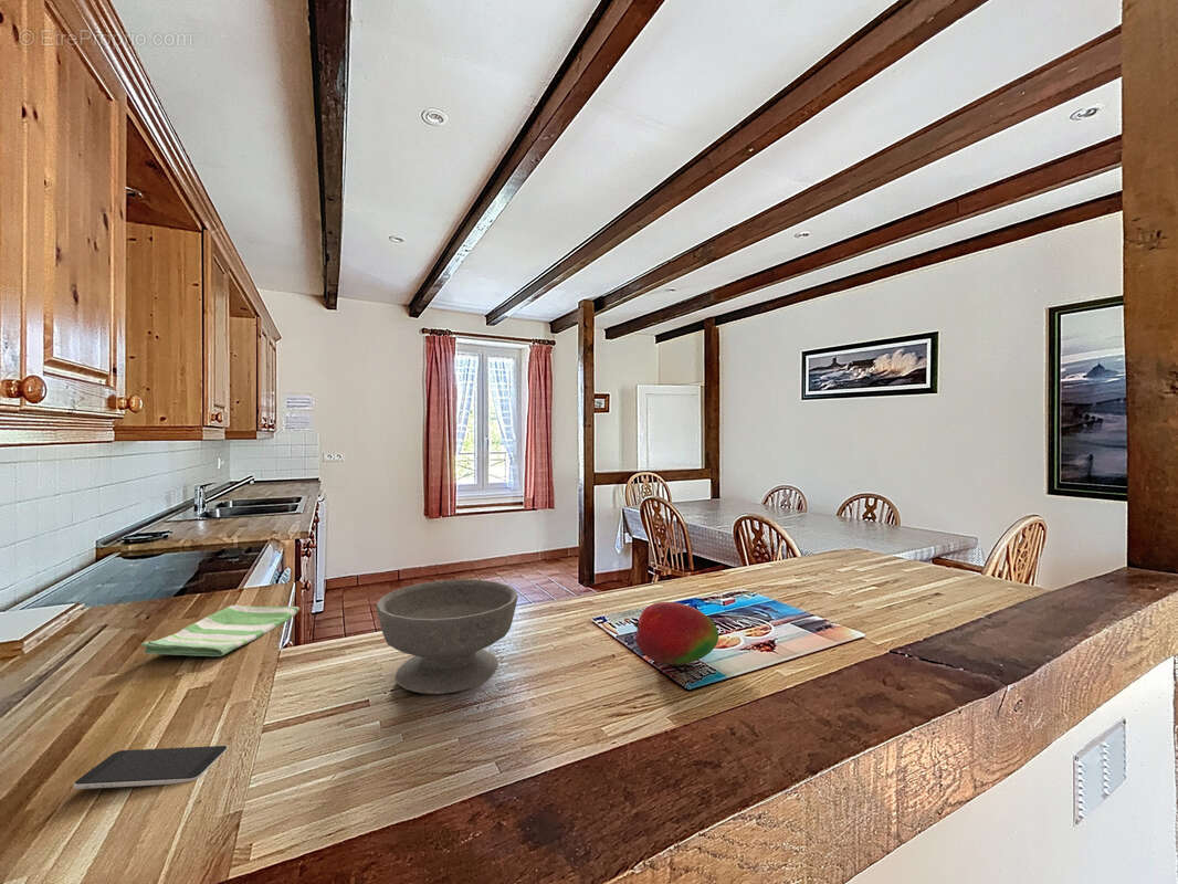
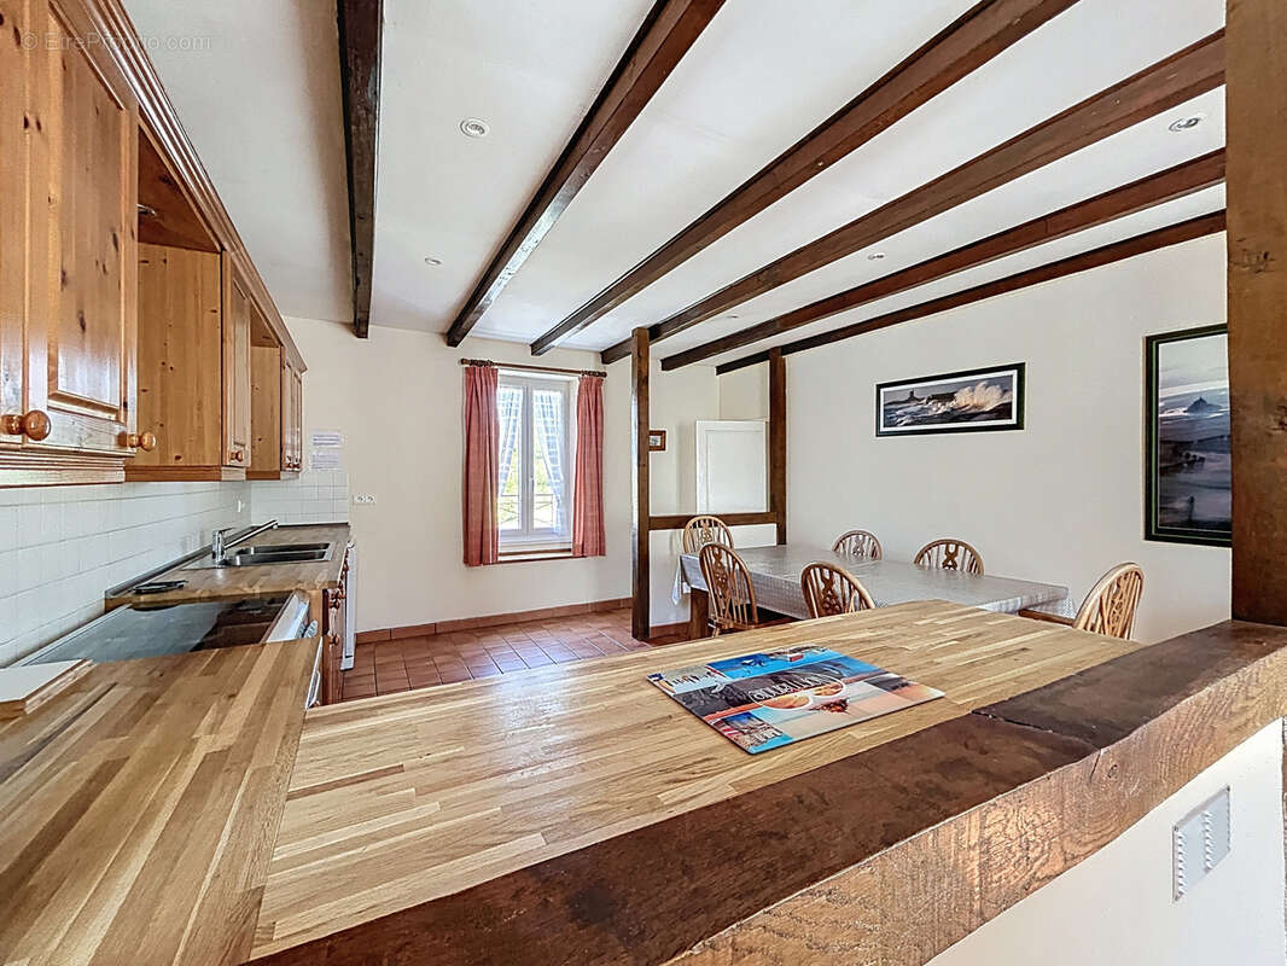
- smartphone (155, 766)
- dish towel (228, 628)
- bowl (449, 633)
- fruit (675, 632)
